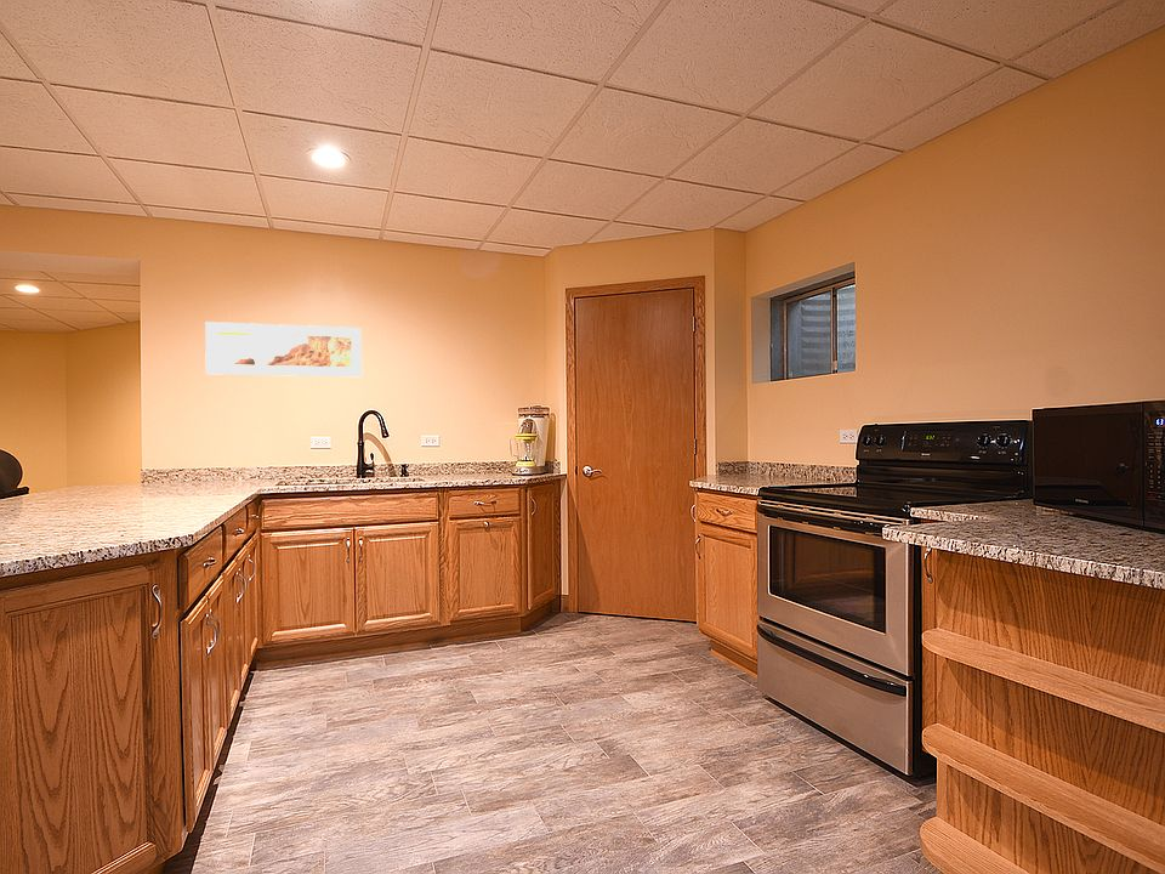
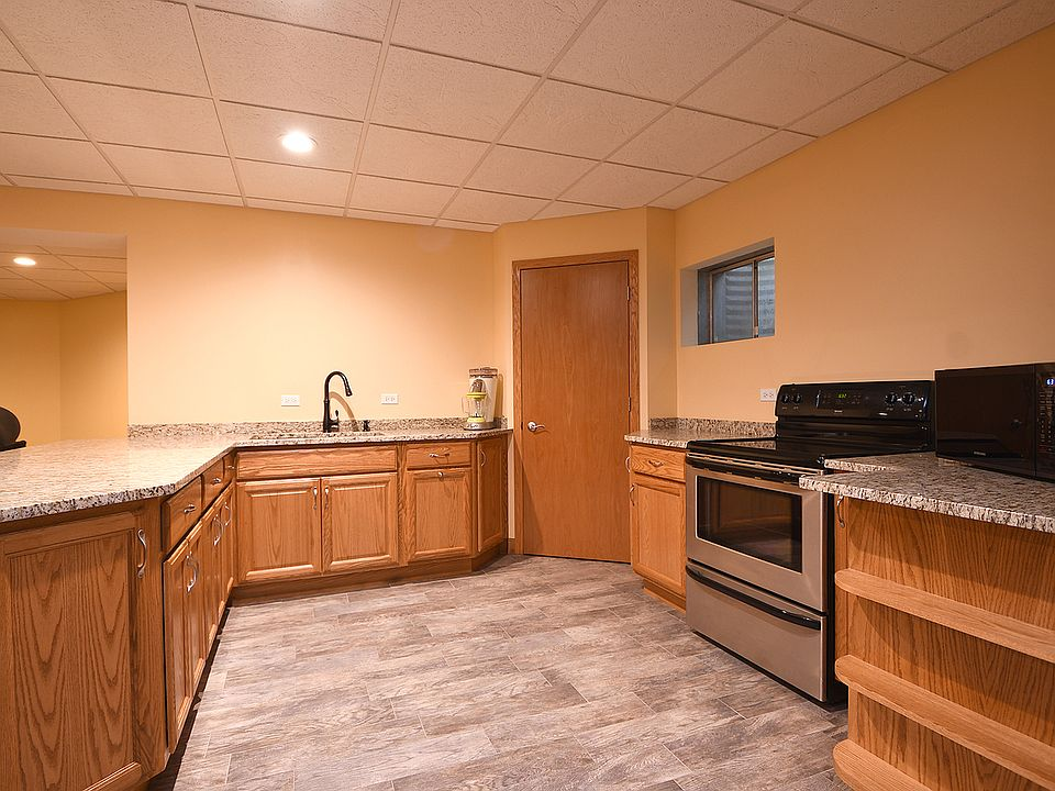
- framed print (286, 350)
